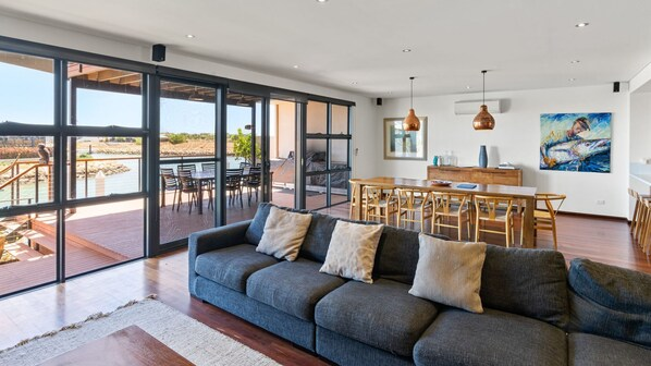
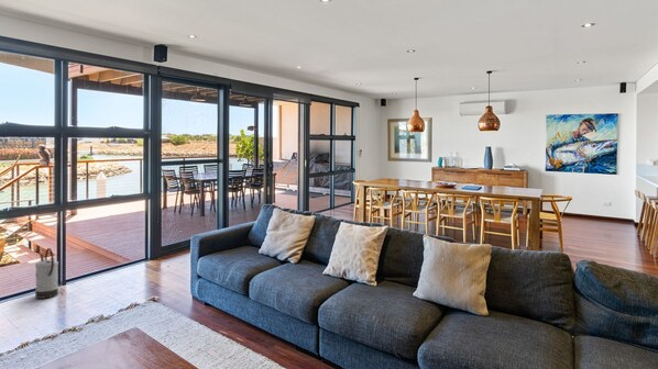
+ watering can (46, 271)
